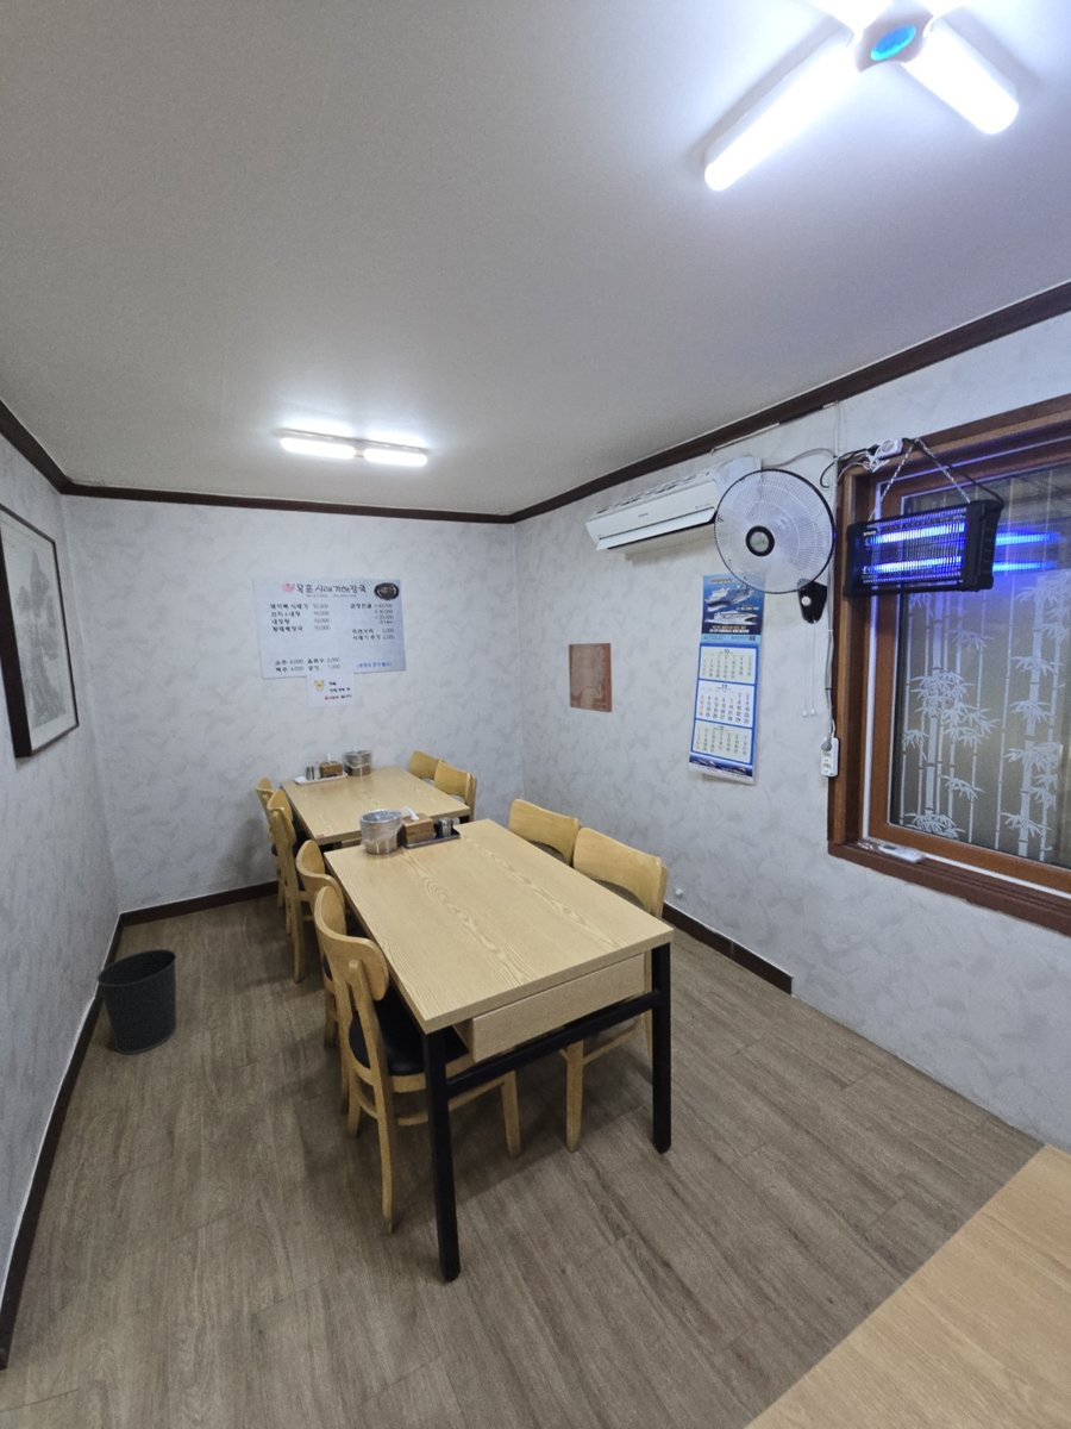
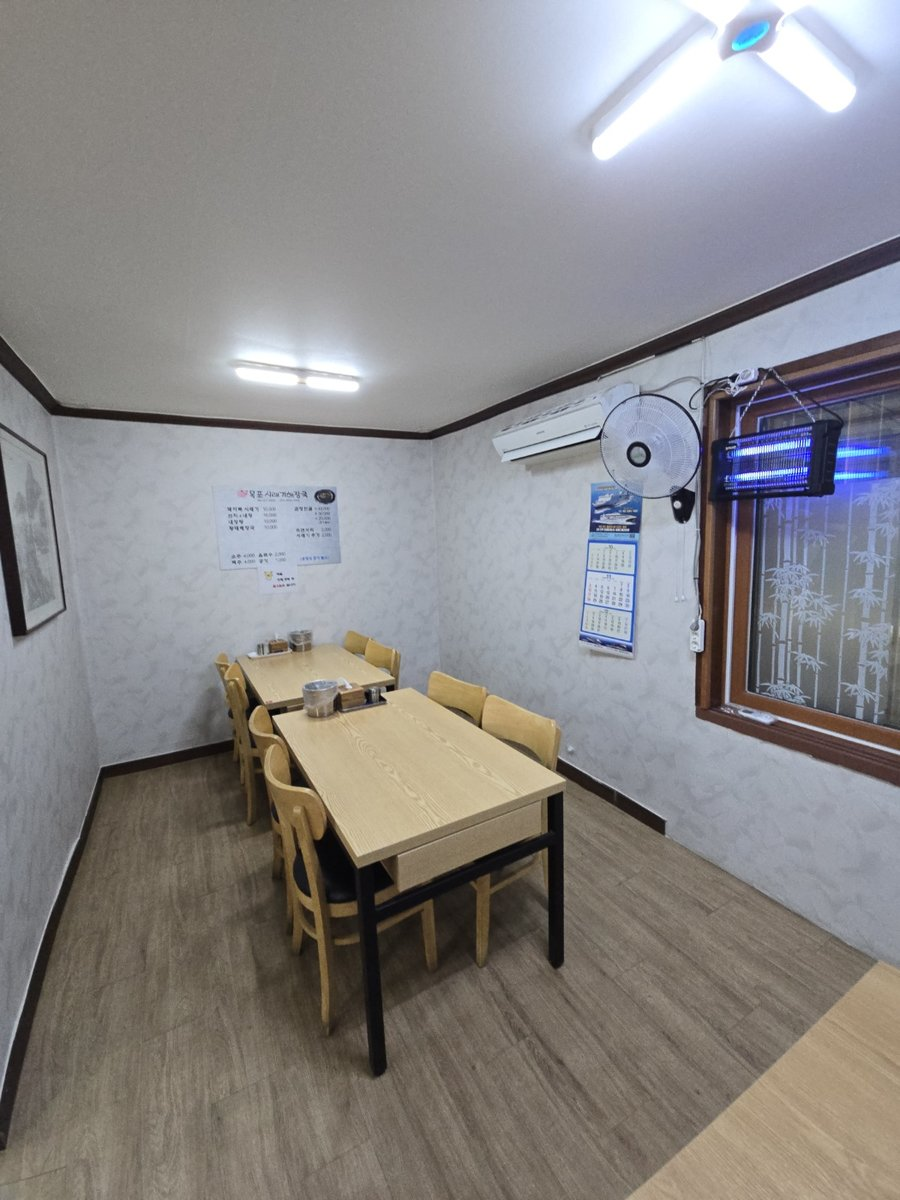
- wall art (589, 676)
- wastebasket (142, 1001)
